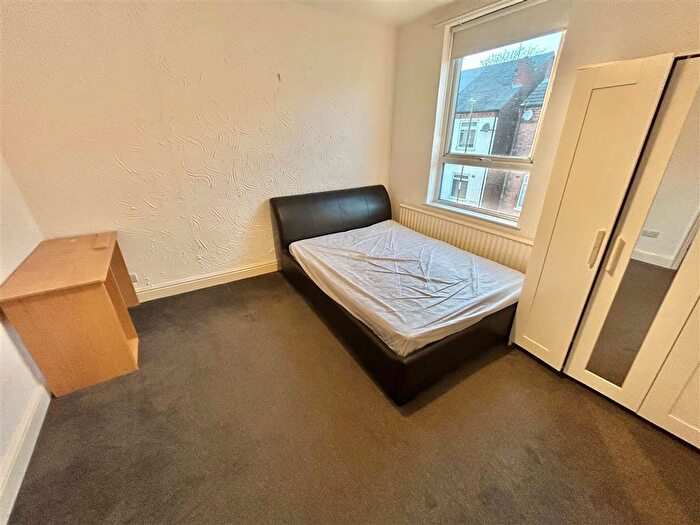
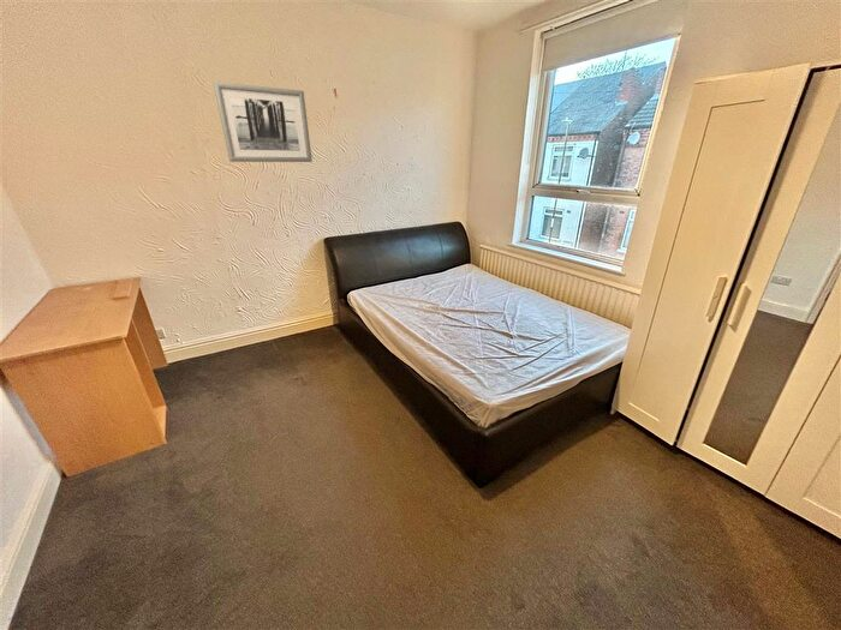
+ wall art (267, 125)
